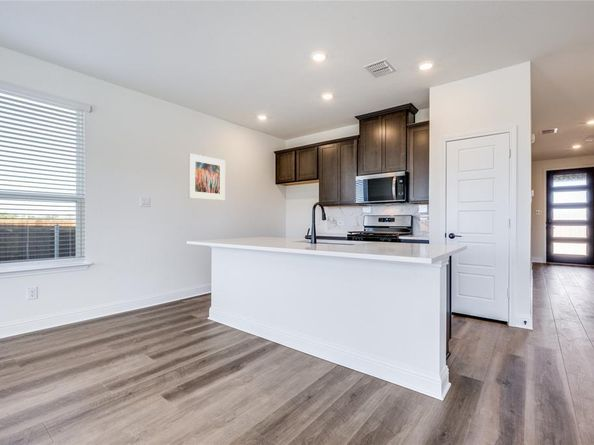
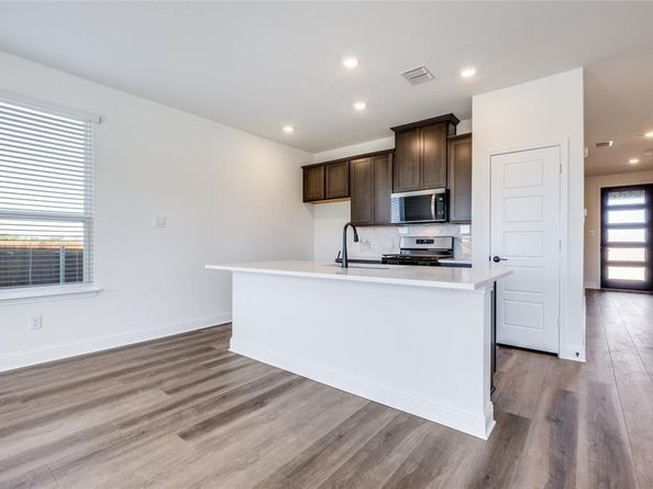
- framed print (207, 178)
